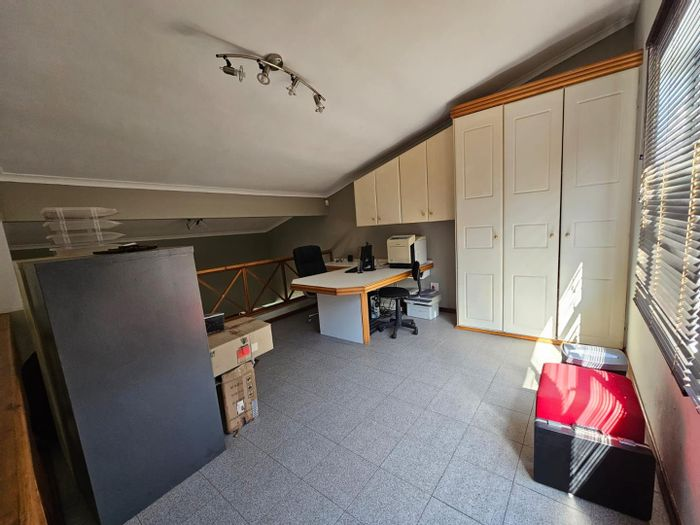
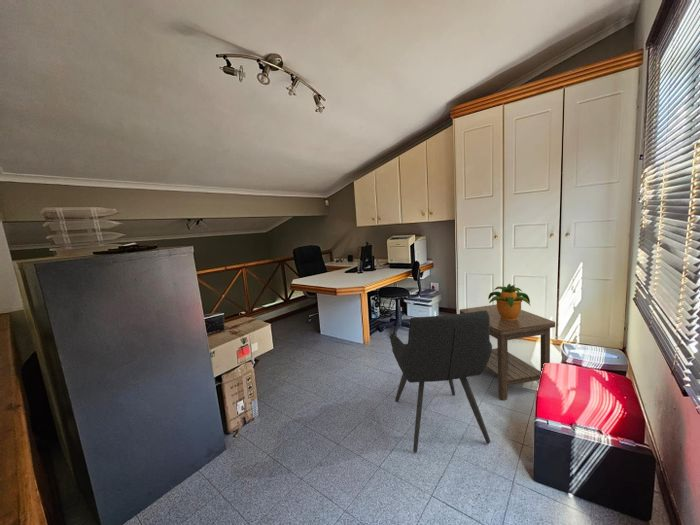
+ armchair (436, 364)
+ potted plant (508, 301)
+ side table (503, 347)
